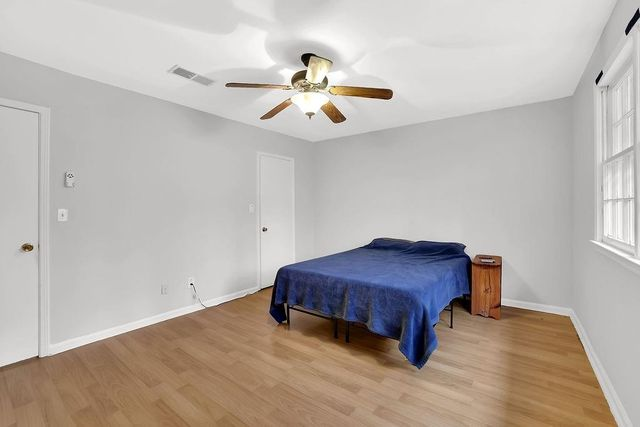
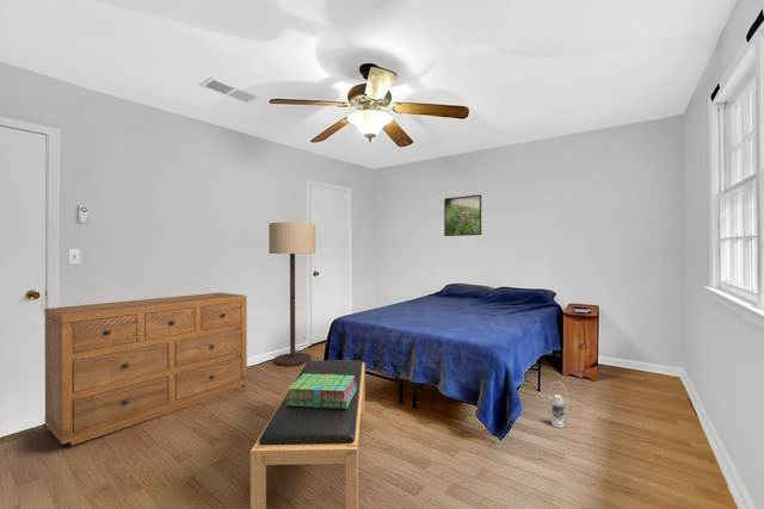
+ stack of books (322, 389)
+ dresser (160, 353)
+ floor lamp (292, 292)
+ bench (324, 421)
+ lantern (557, 403)
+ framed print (462, 216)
